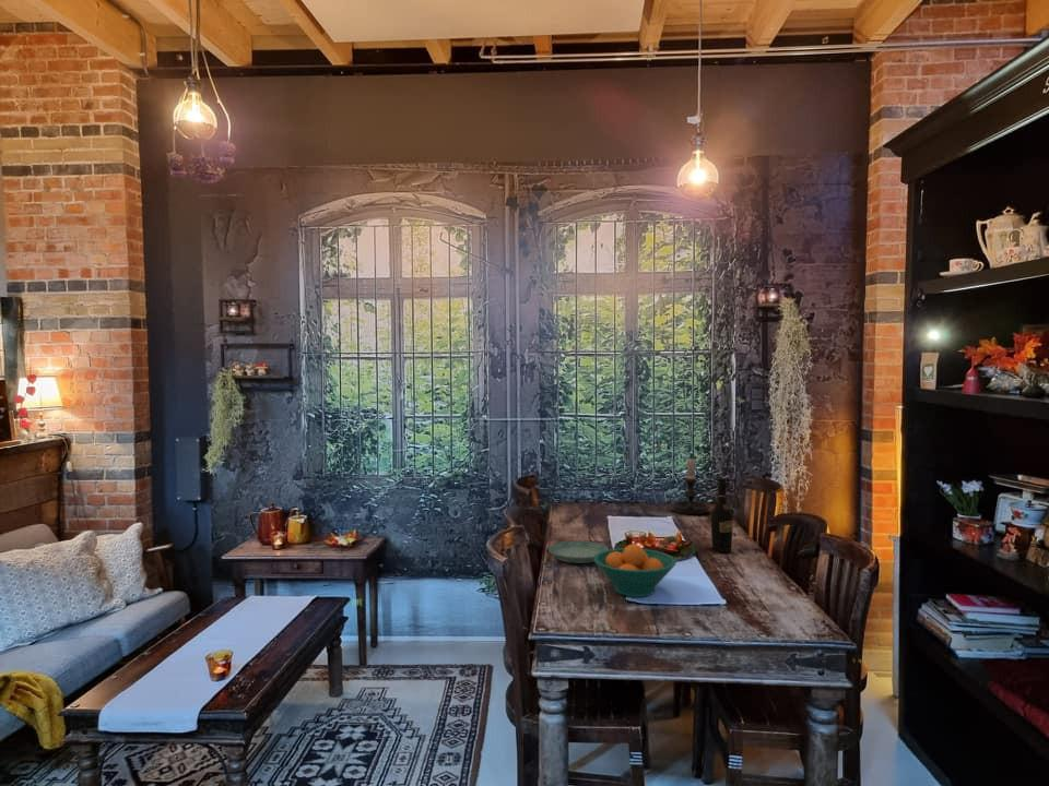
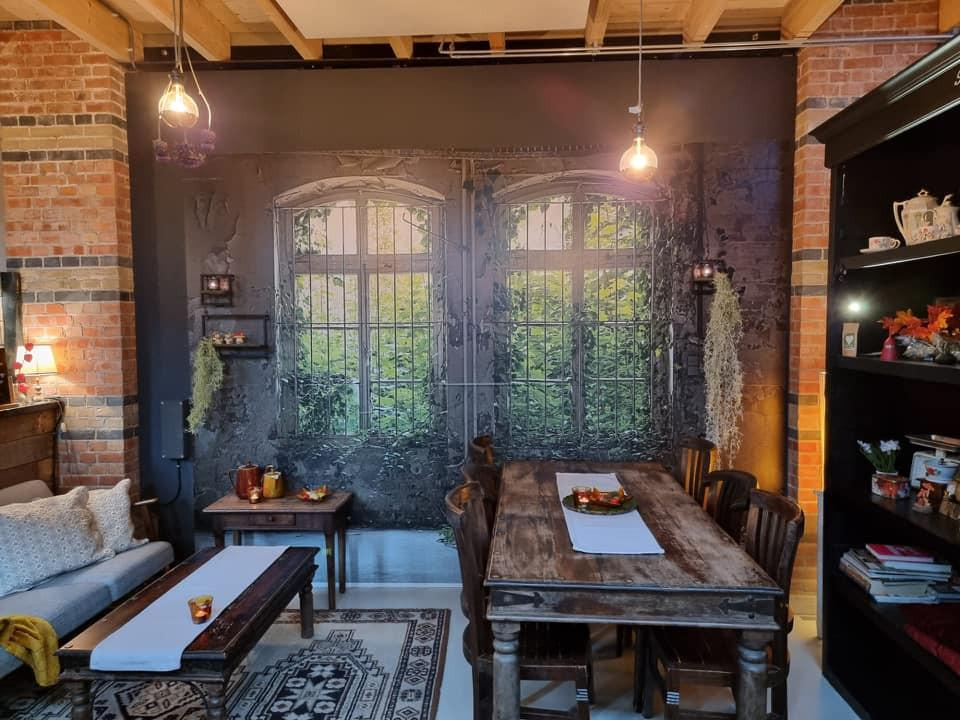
- fruit bowl (634, 568)
- wine bottle (721, 514)
- candle holder (689, 483)
- saucer (578, 552)
